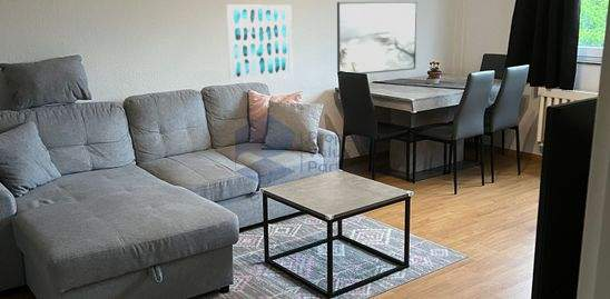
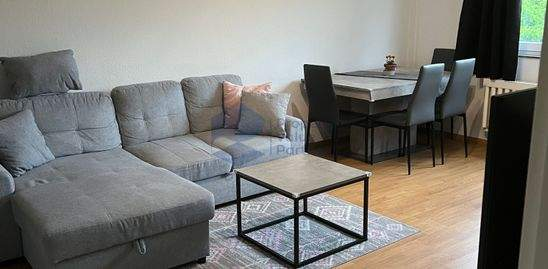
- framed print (378, 37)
- wall art (260, 42)
